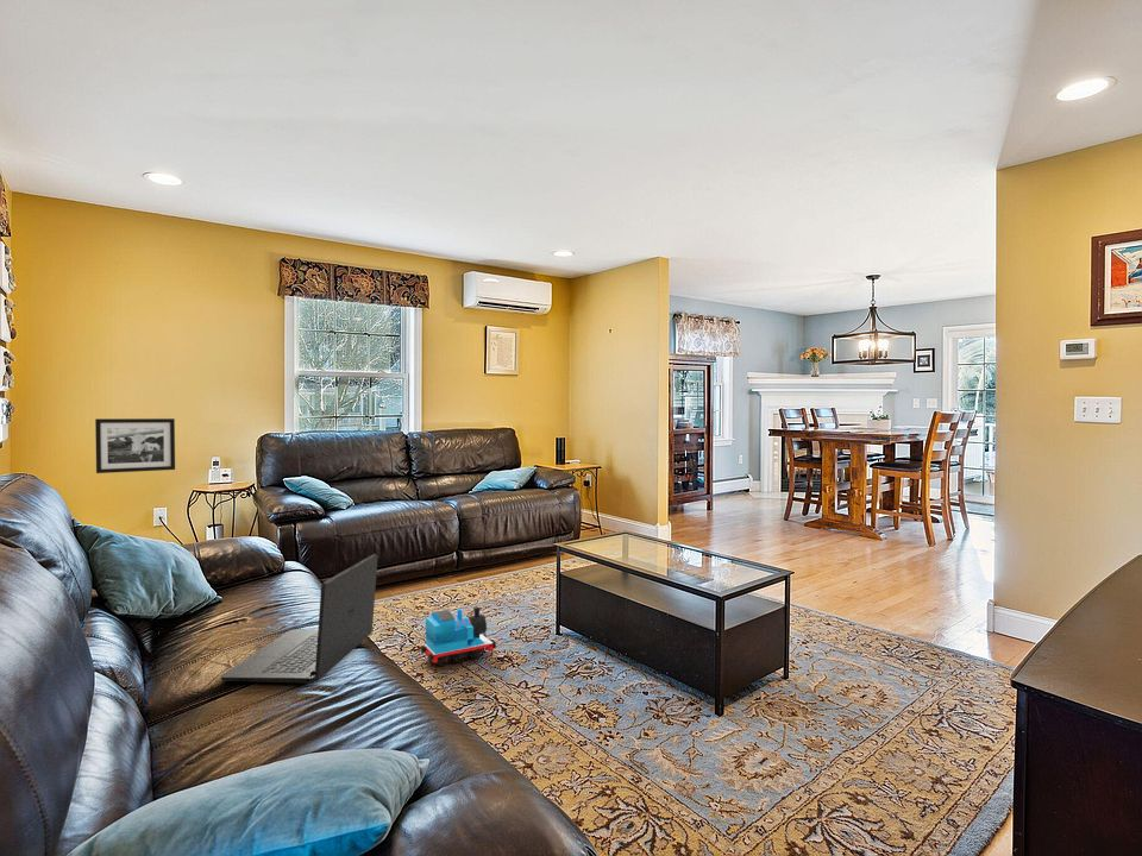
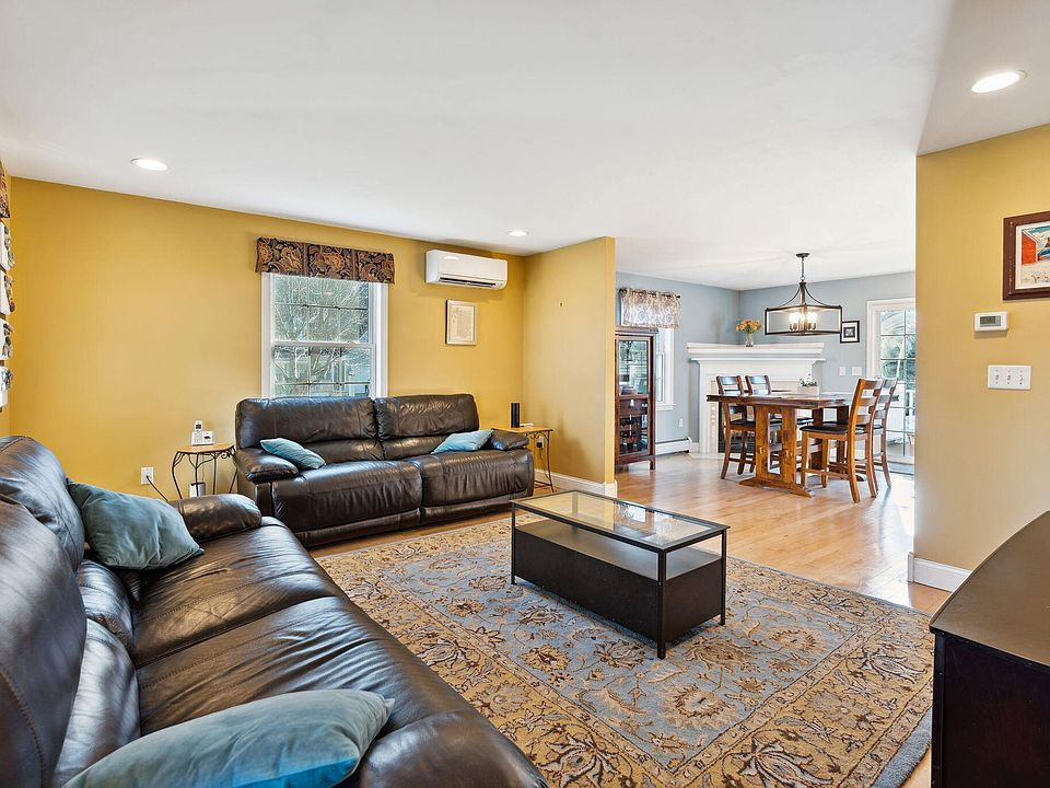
- picture frame (136, 445)
- toy train (458, 632)
- laptop (319, 613)
